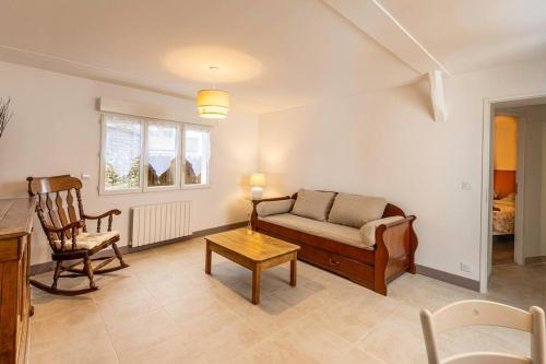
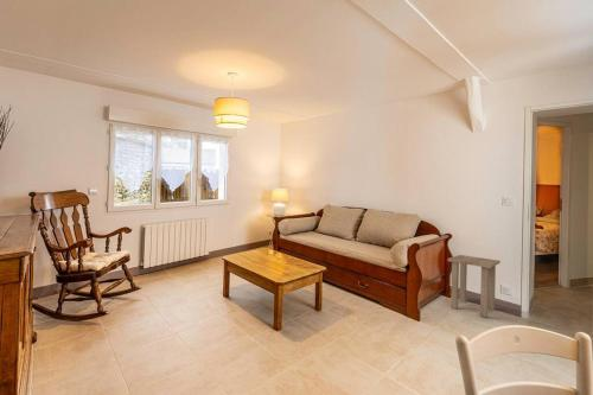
+ side table (465, 283)
